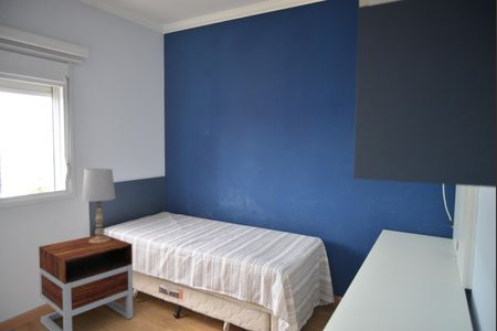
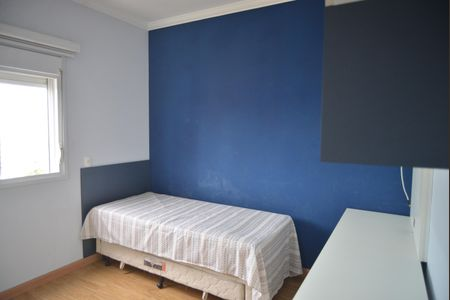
- table lamp (98, 204)
- nightstand (85, 281)
